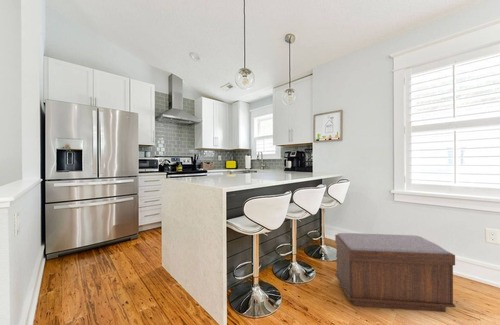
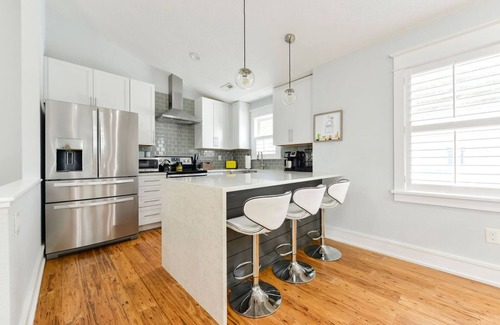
- bench (387, 267)
